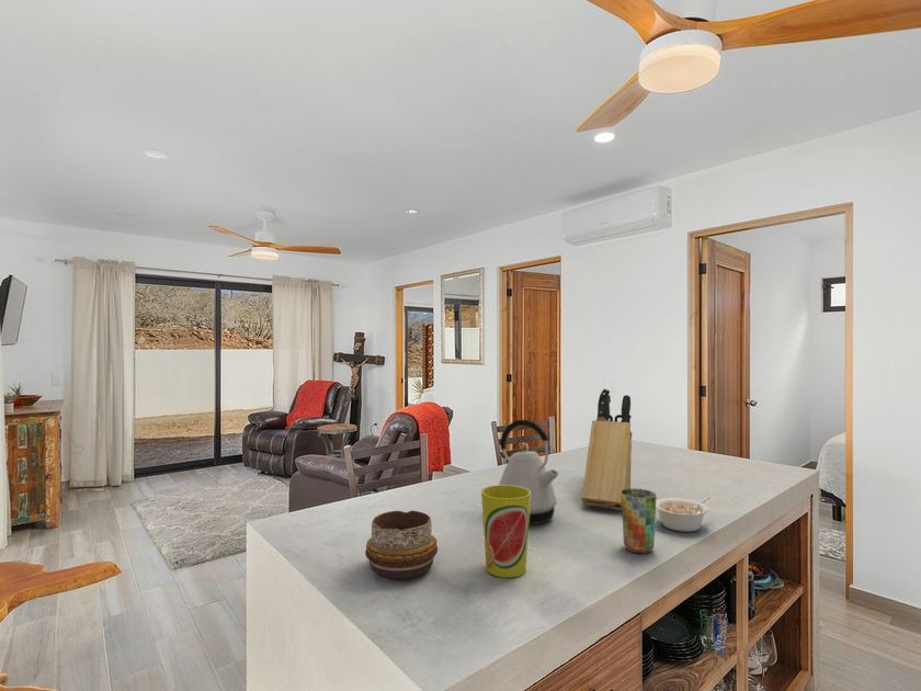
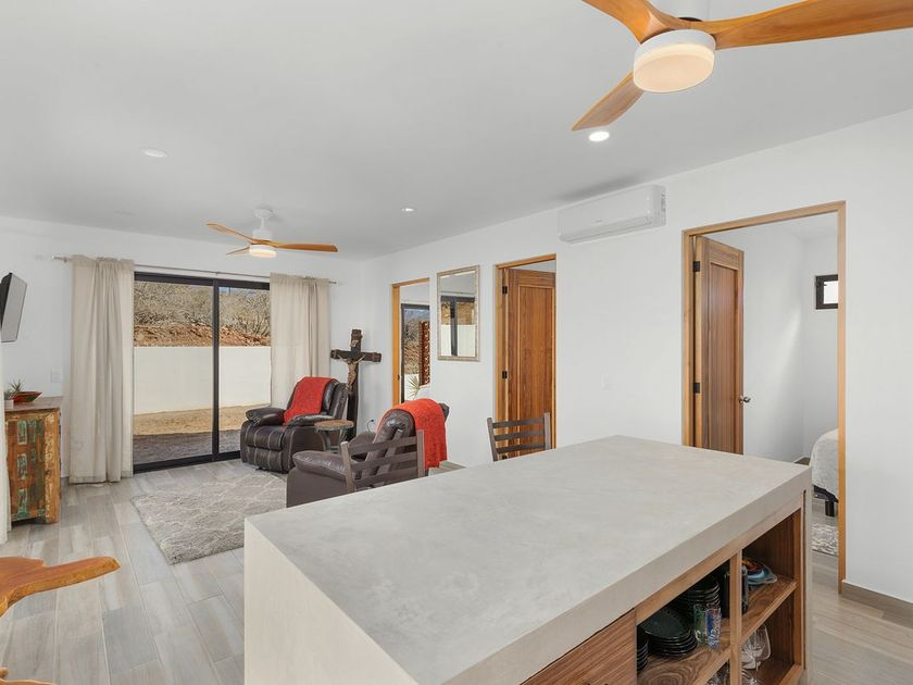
- cup (638, 520)
- cup (505, 530)
- legume (681, 512)
- knife block (610, 442)
- kettle (526, 468)
- decorative bowl (401, 543)
